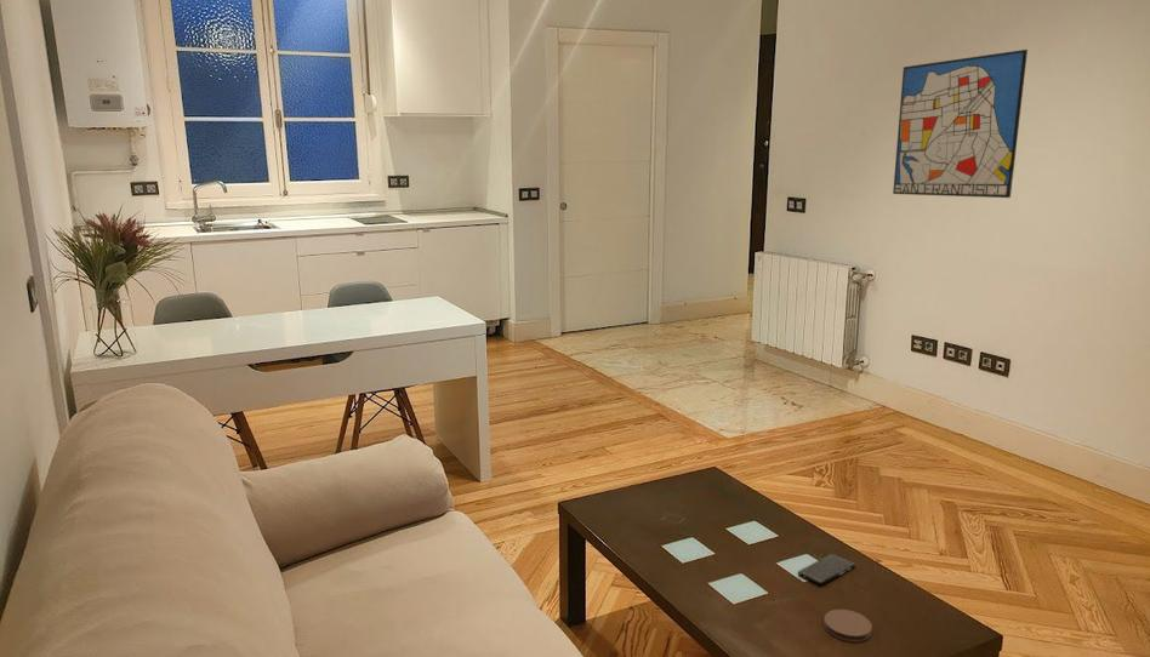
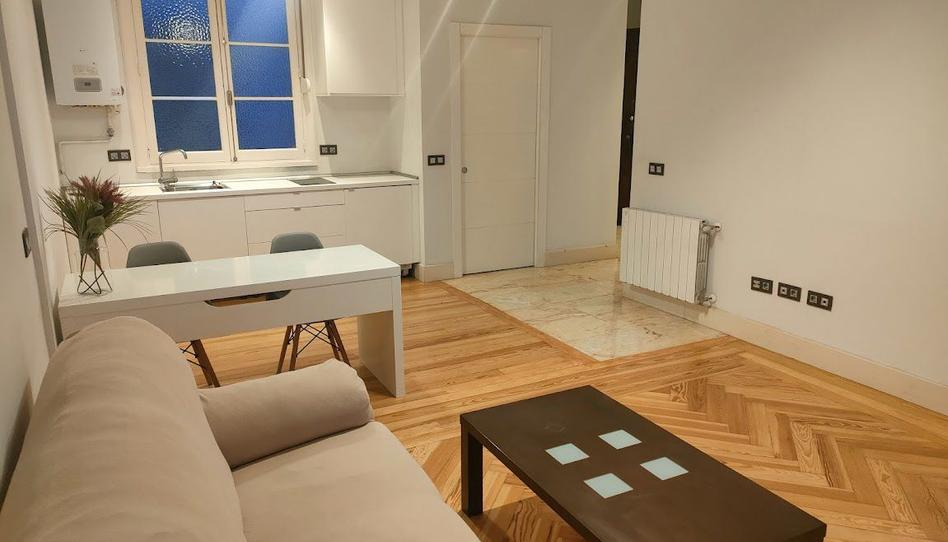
- wall art (953, 128)
- coaster (847, 624)
- smartphone (826, 569)
